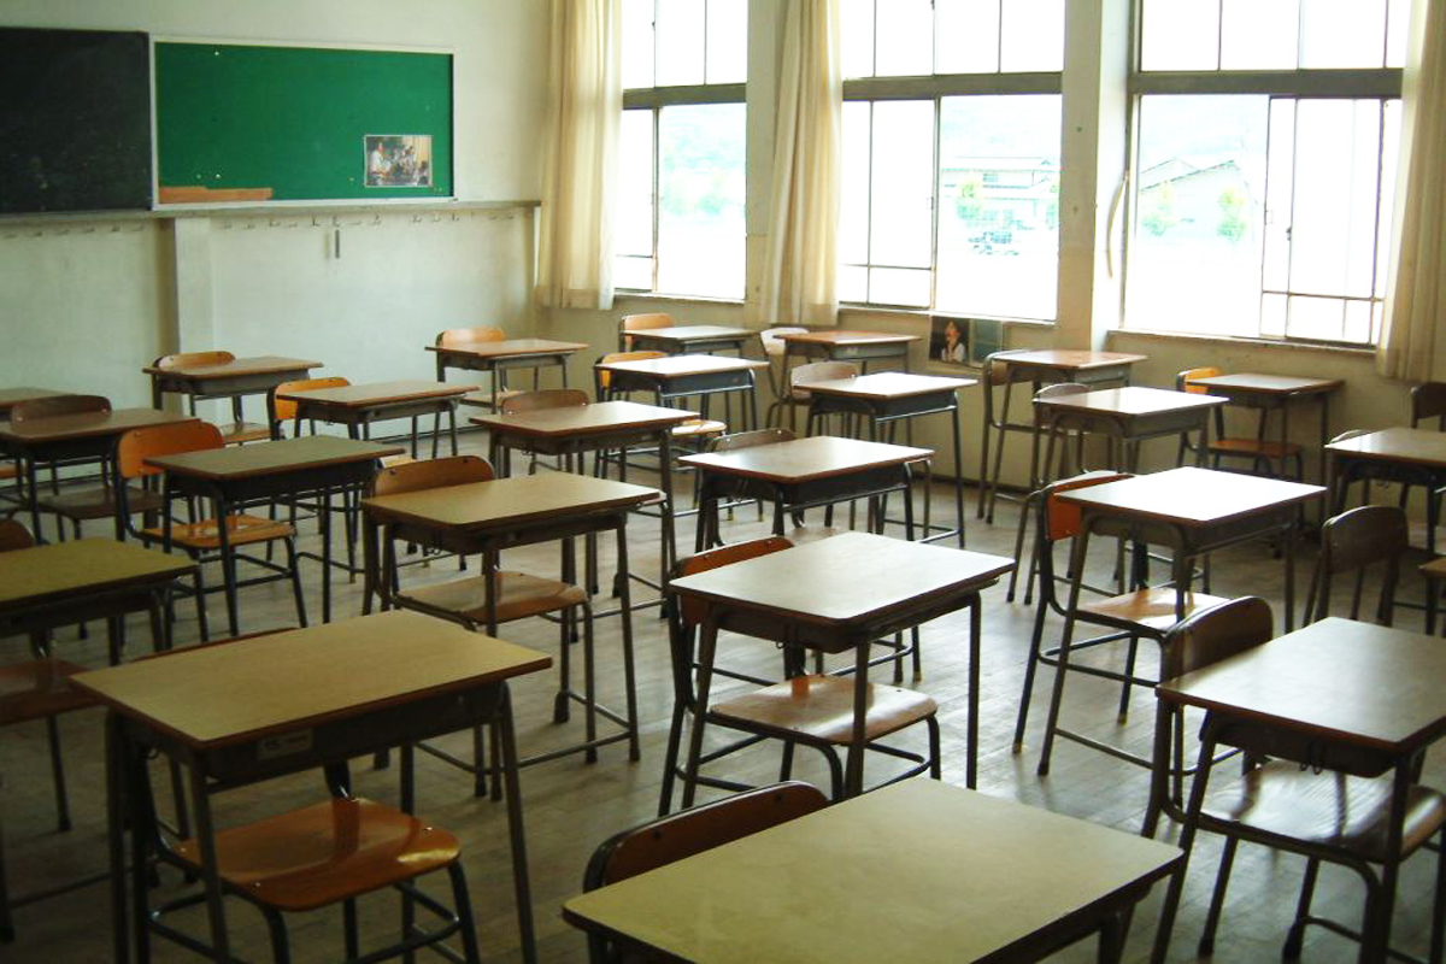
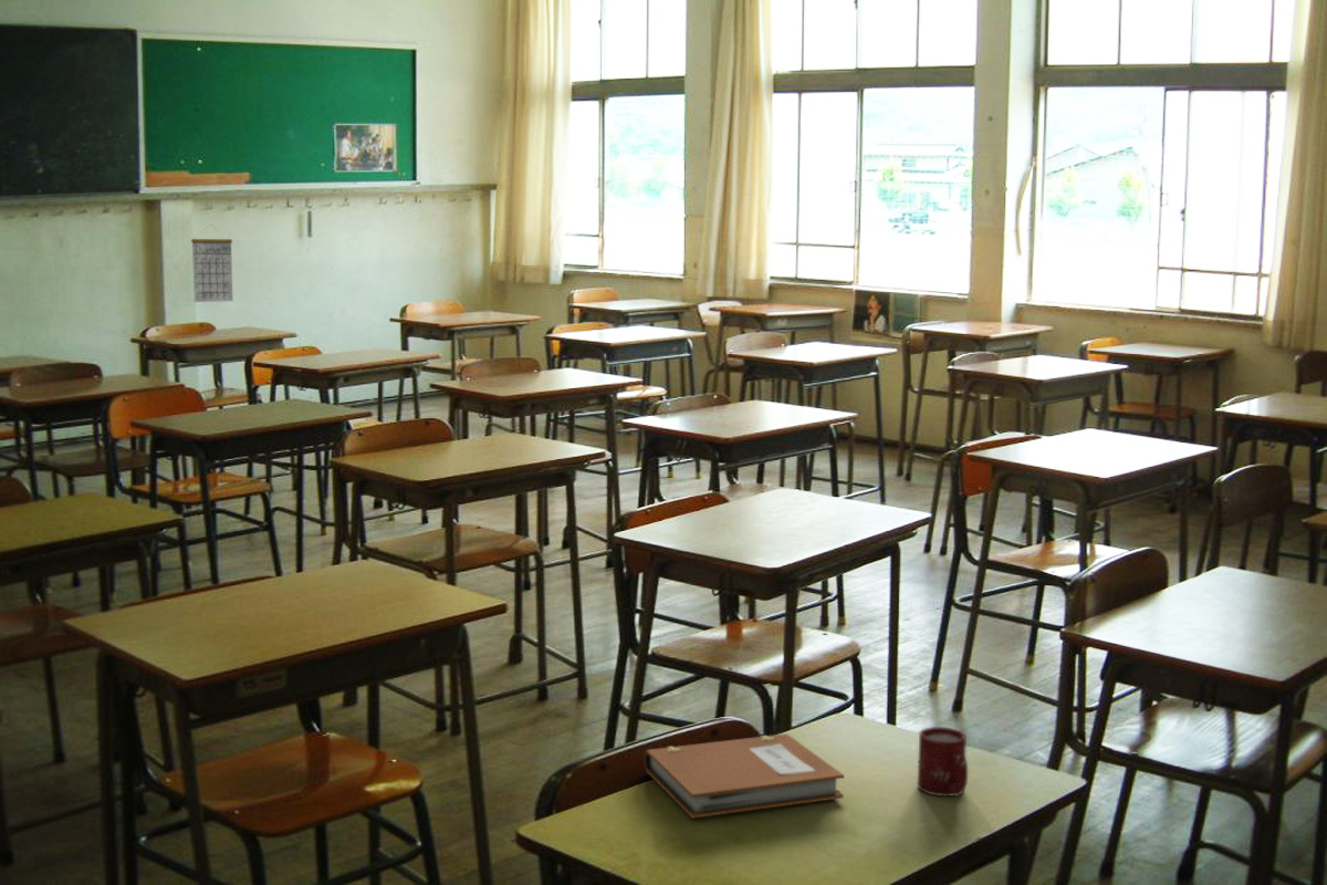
+ cup (947, 764)
+ notebook (744, 771)
+ calendar (212, 262)
